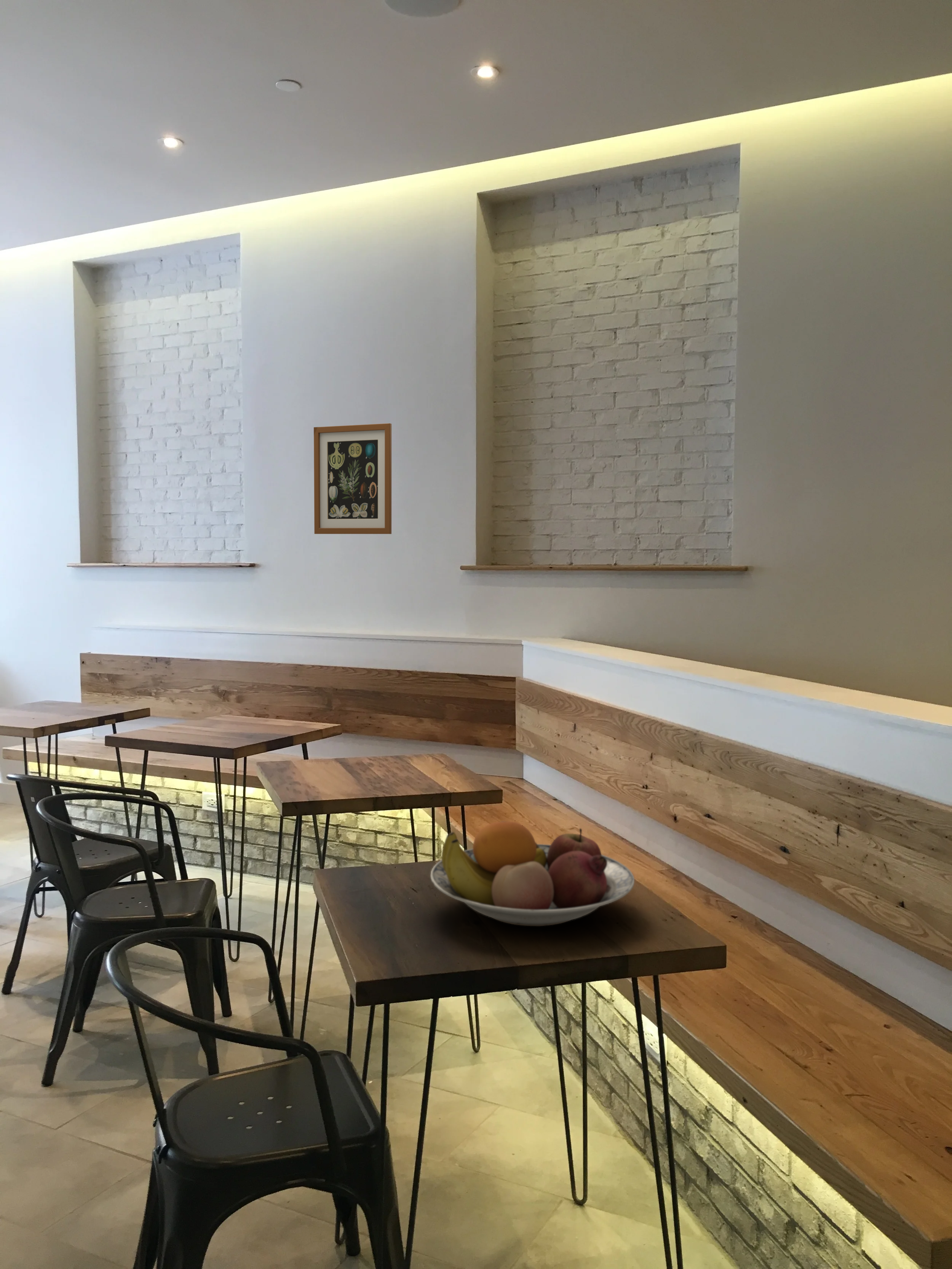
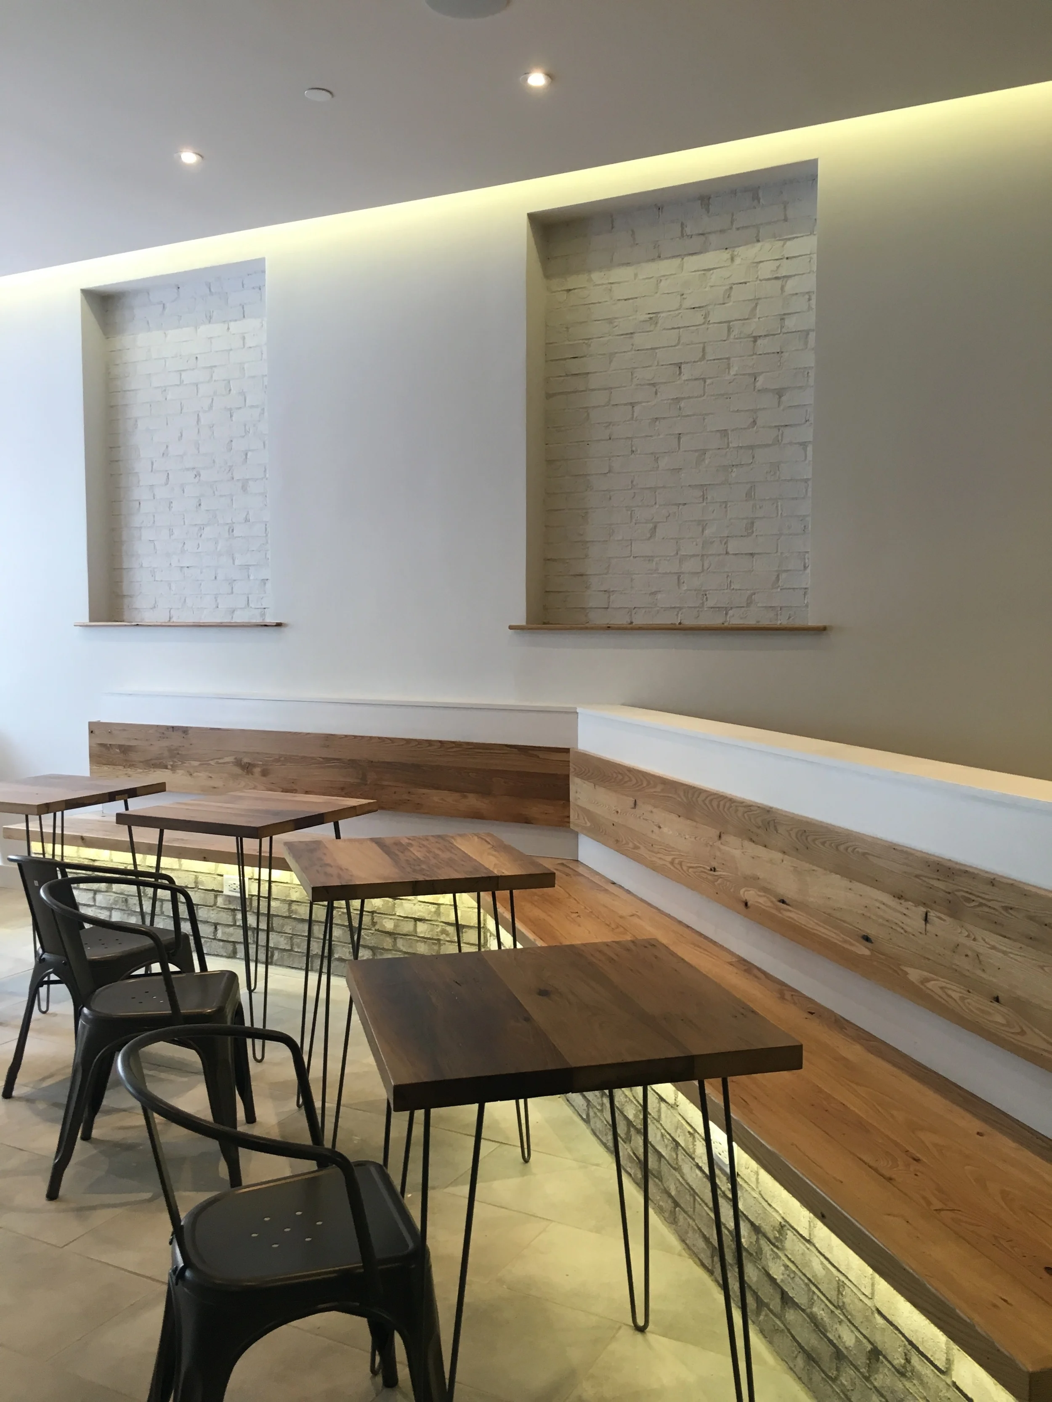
- fruit bowl (532, 866)
- wall art (352, 480)
